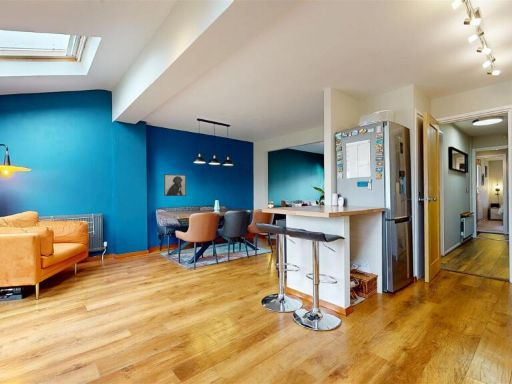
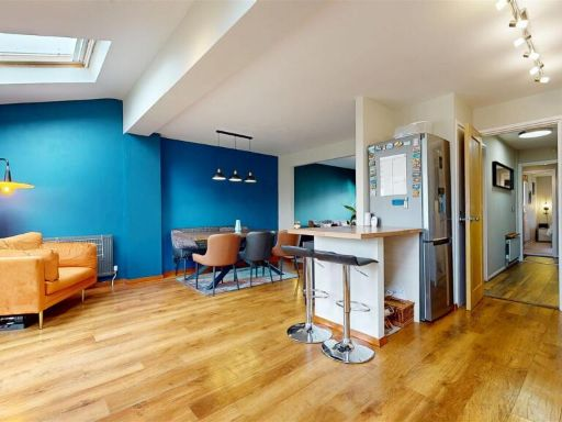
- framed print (175, 185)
